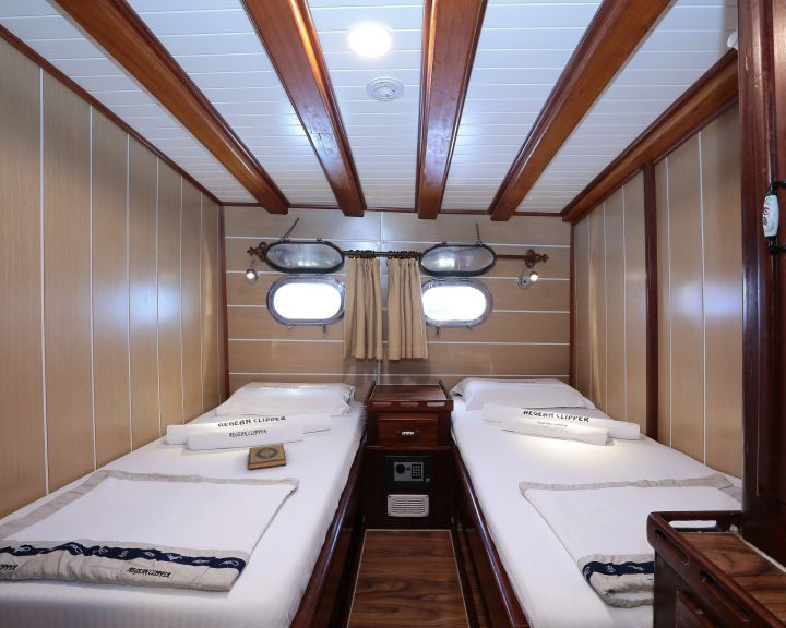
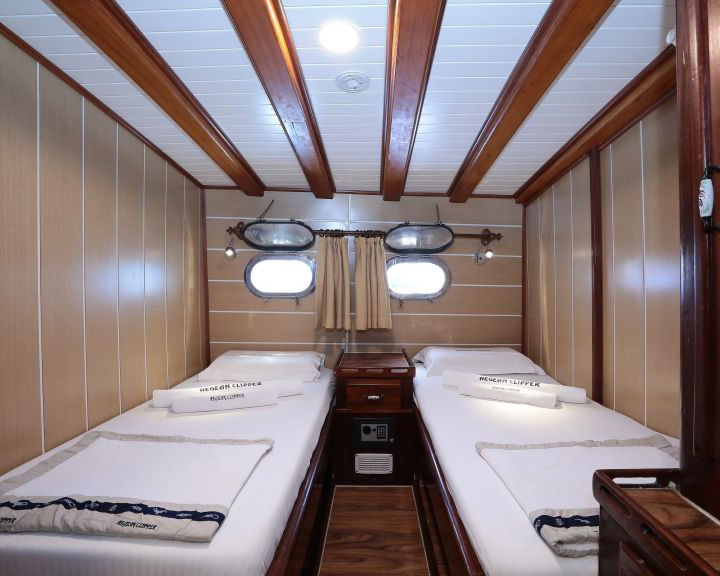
- hardback book (266, 456)
